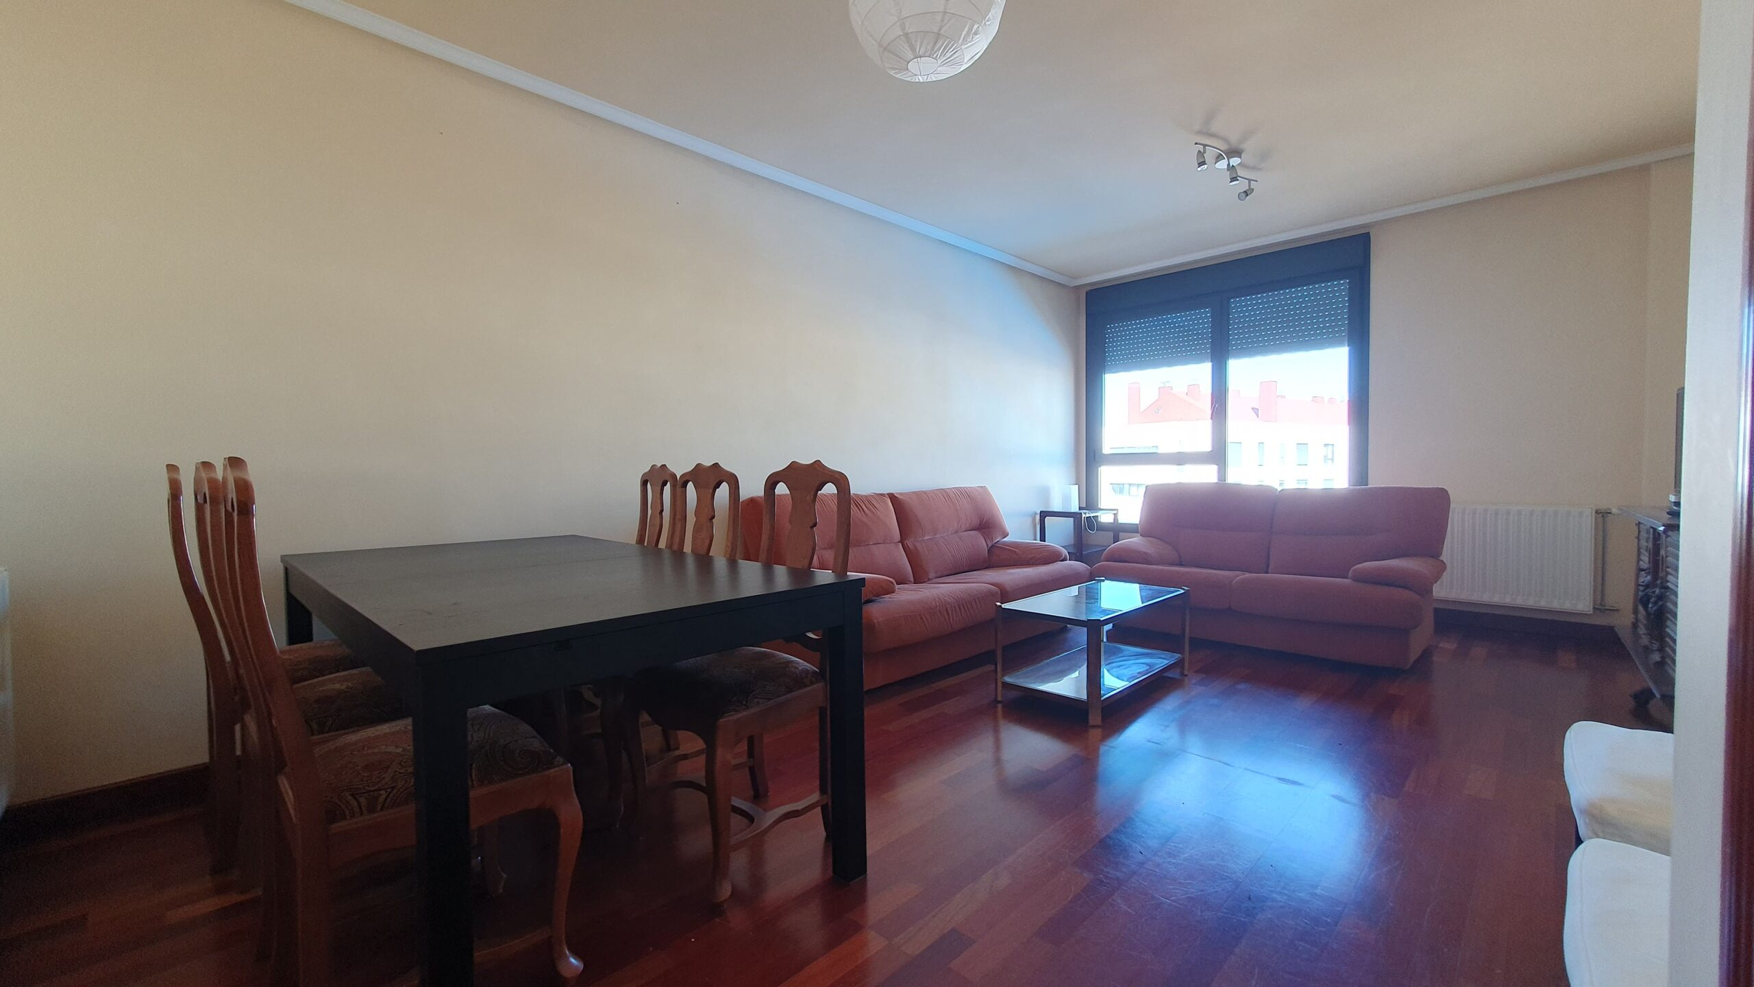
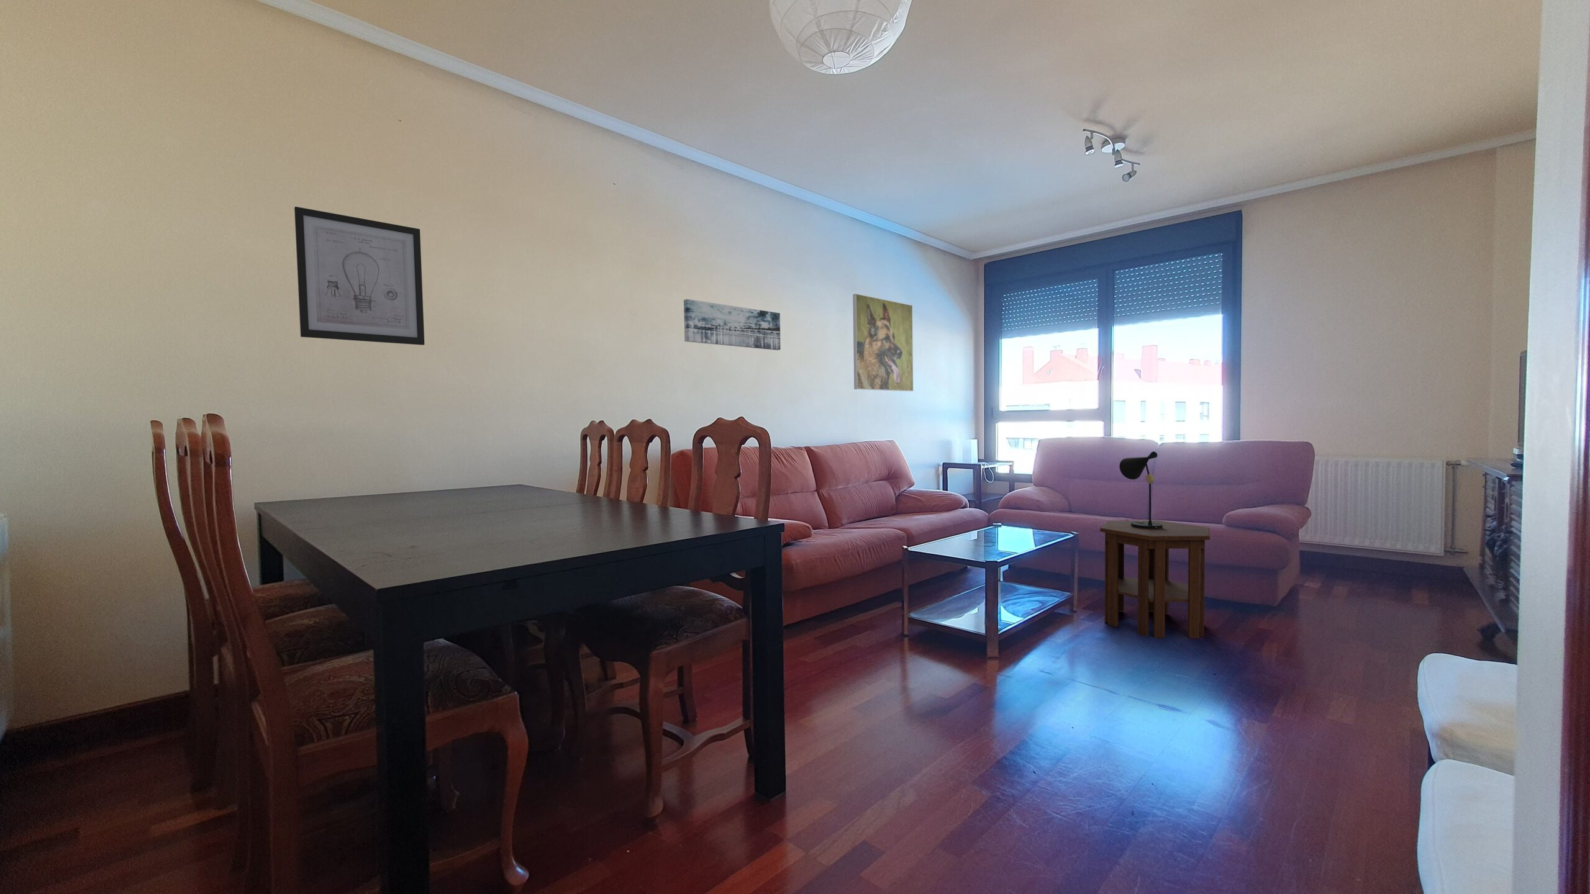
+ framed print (885, 345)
+ side table (1154, 575)
+ wall art (735, 326)
+ wall art (363, 281)
+ table lamp (1149, 489)
